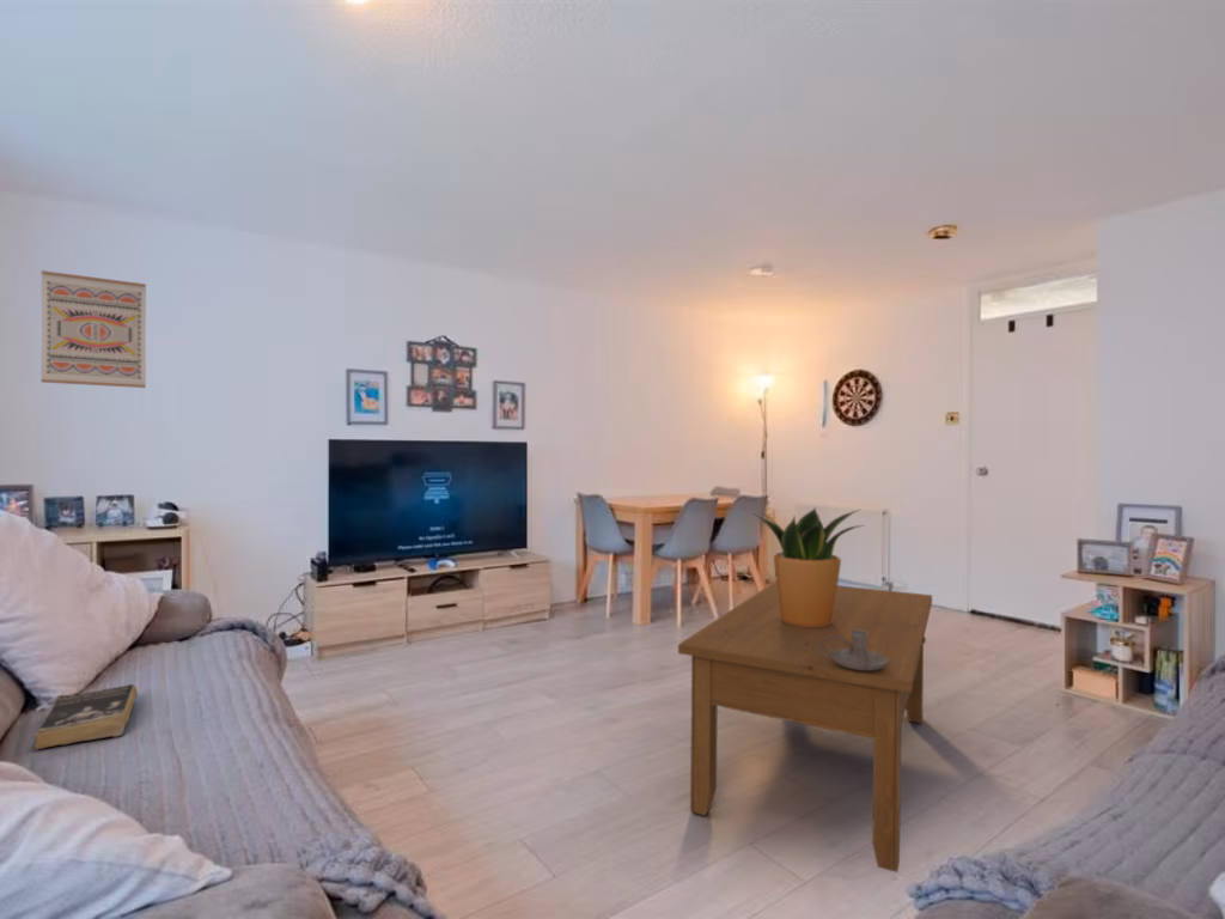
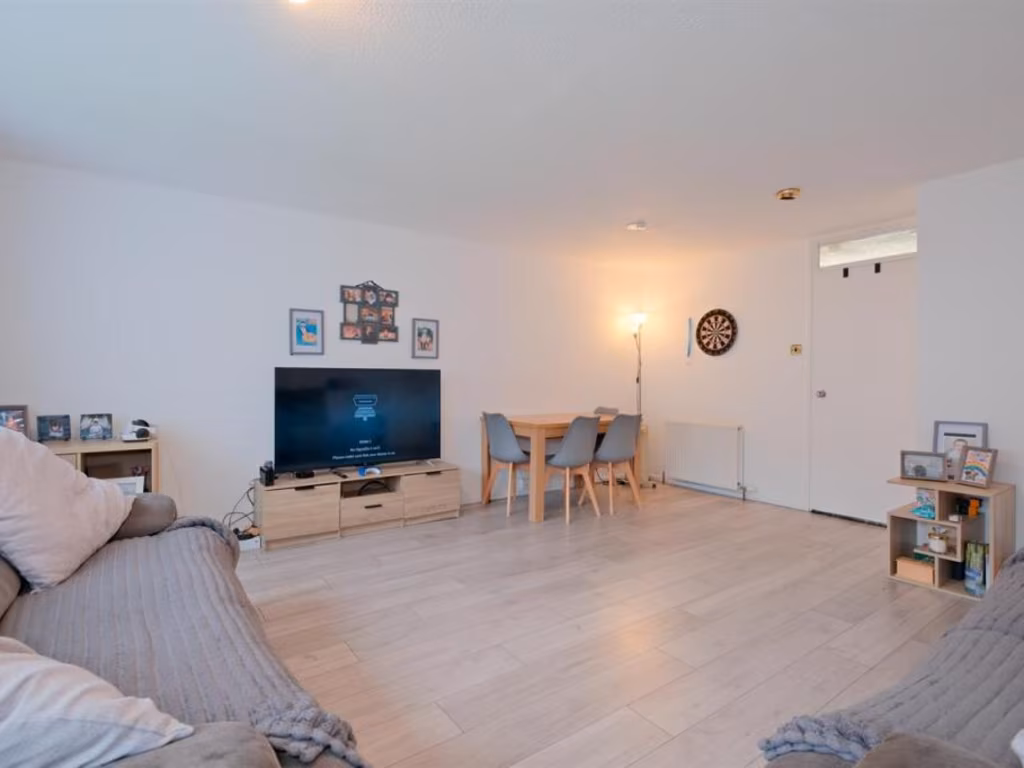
- book (90, 713)
- potted plant (805, 562)
- coffee table (824, 687)
- candle holder (852, 647)
- wall art (95, 331)
